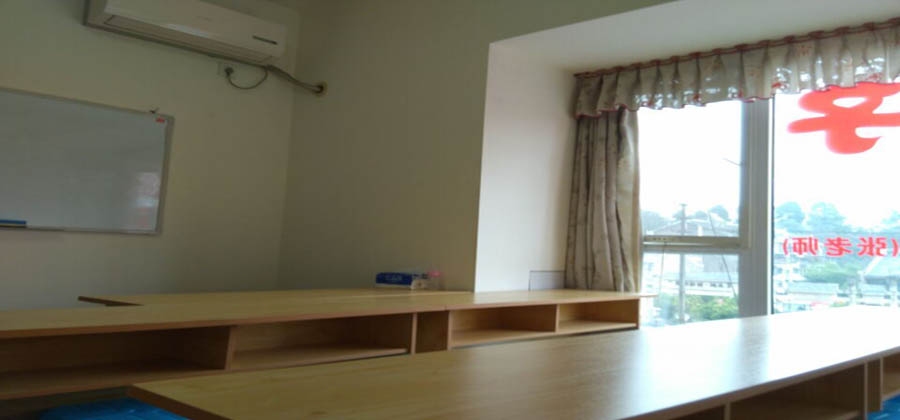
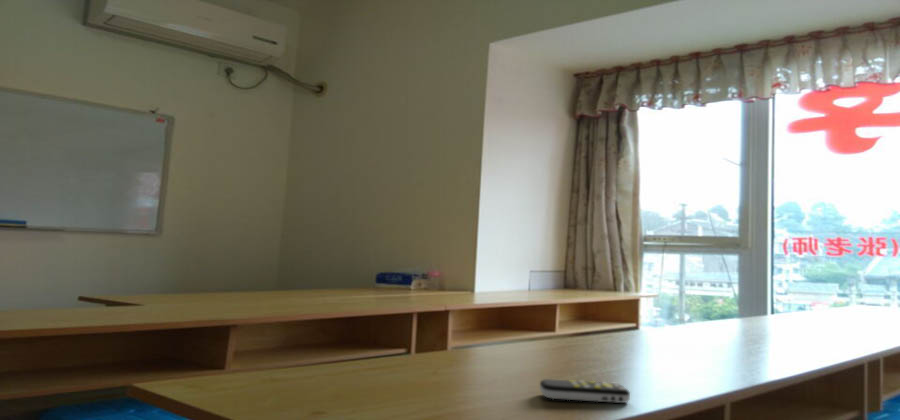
+ remote control (583, 390)
